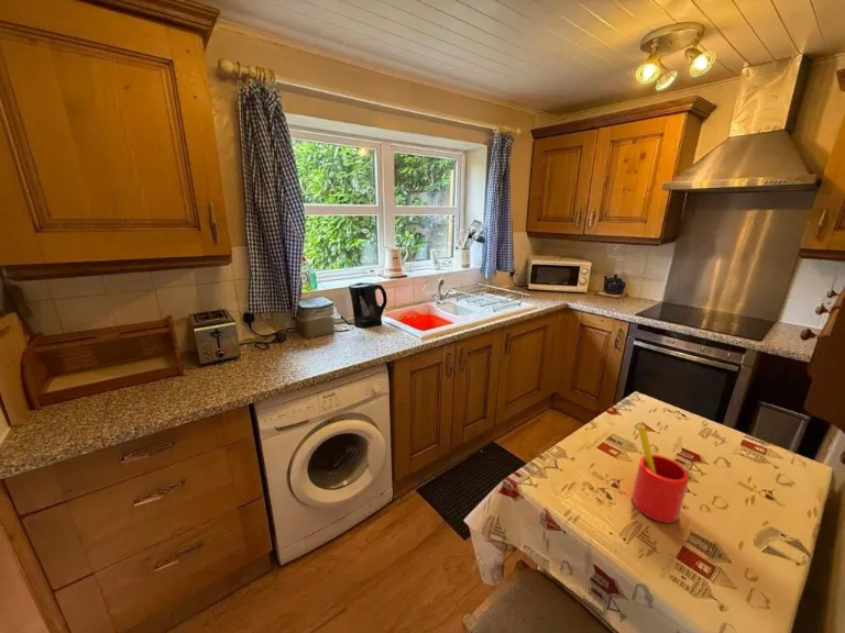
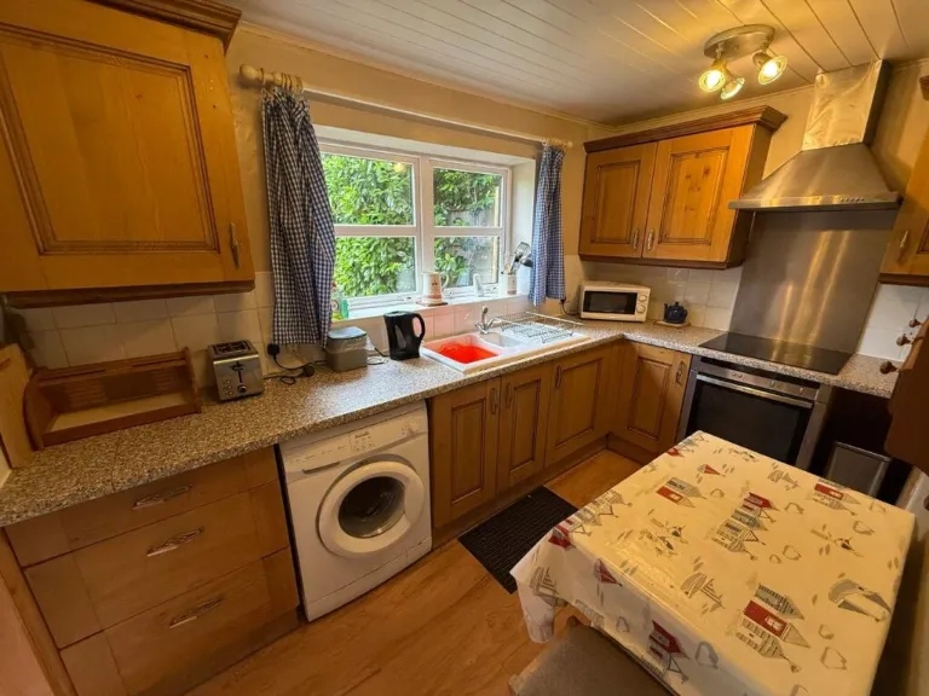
- straw (657, 470)
